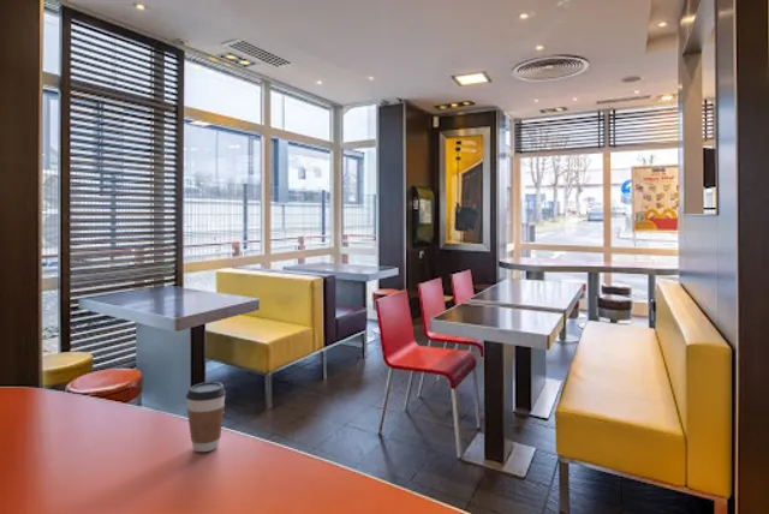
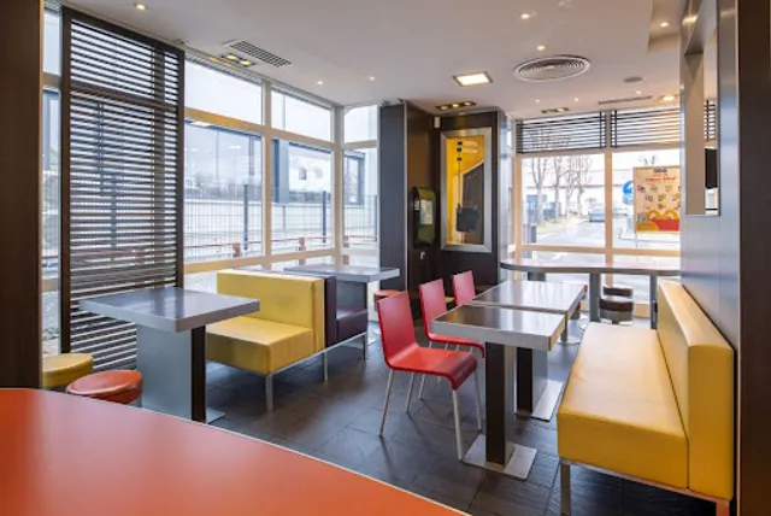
- coffee cup (205, 417)
